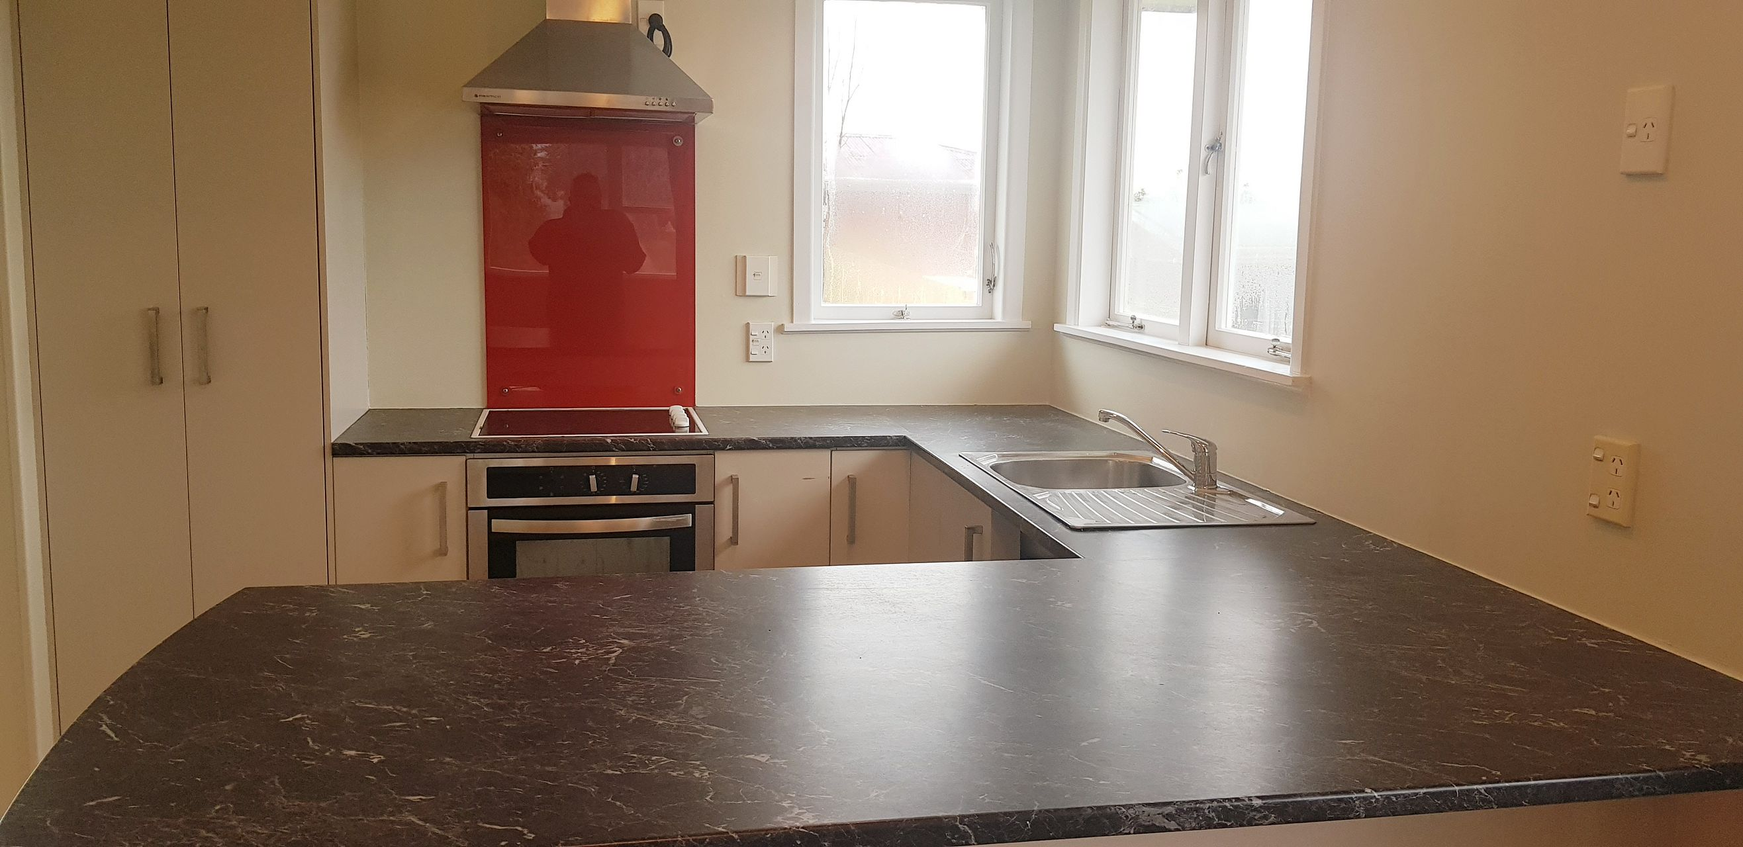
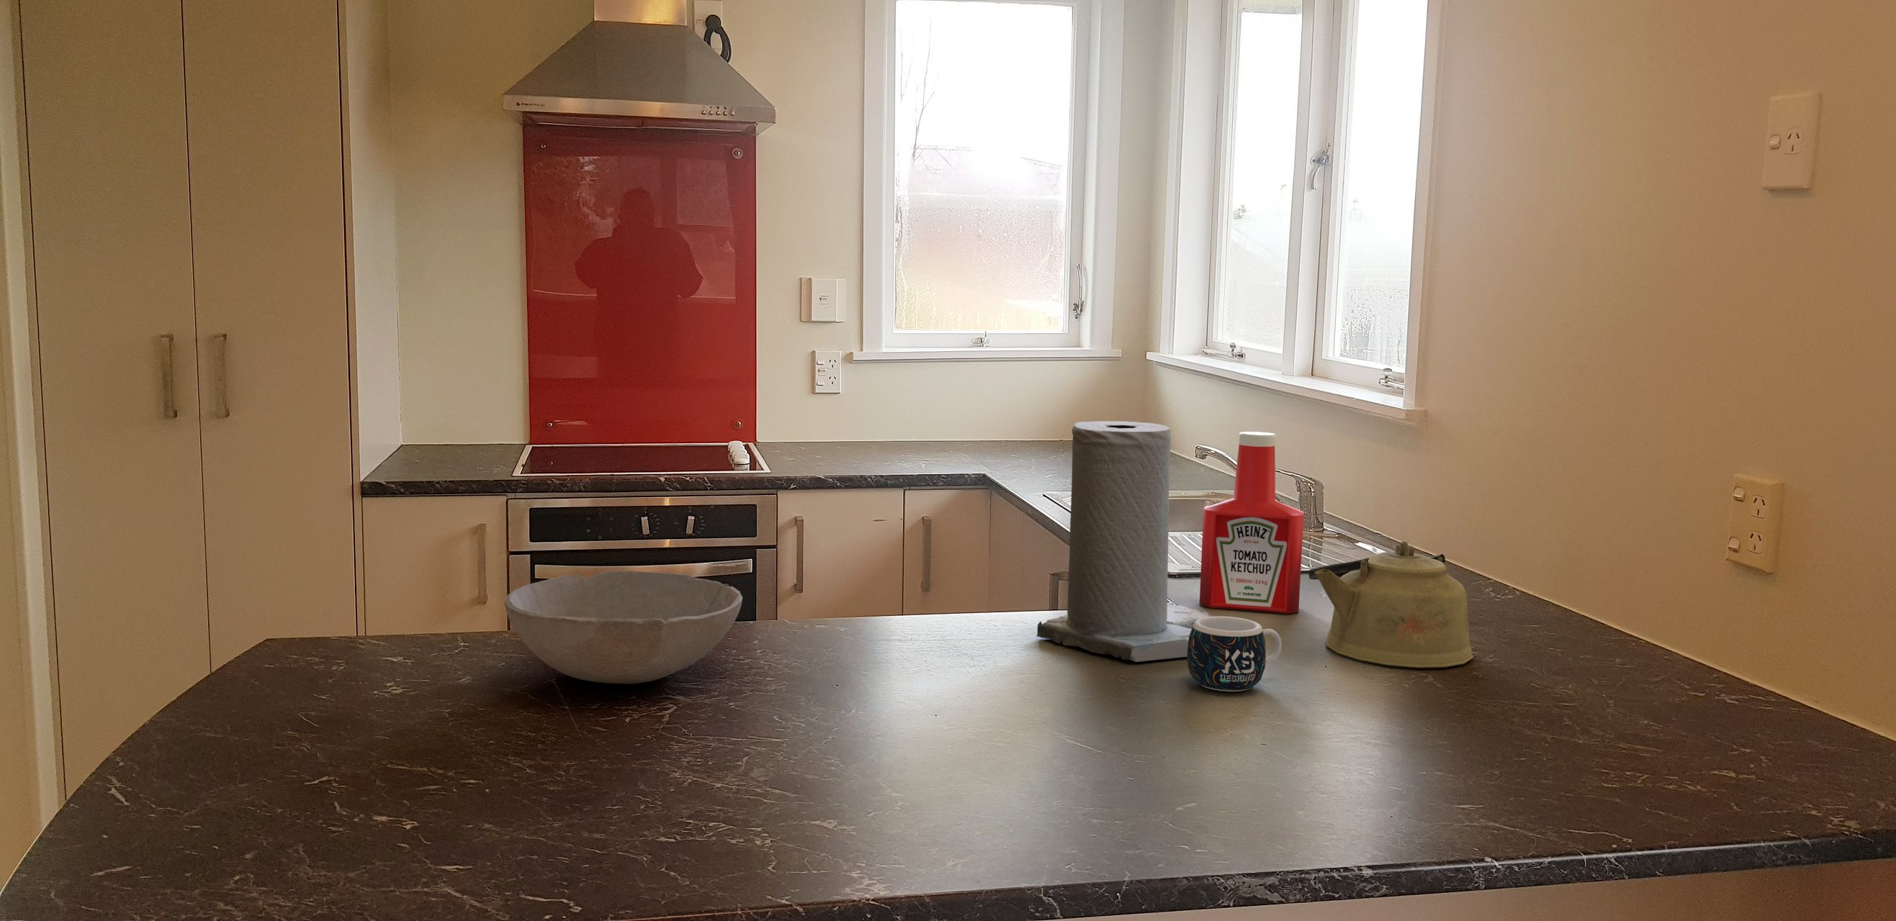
+ paper towel (1138, 533)
+ bowl (626, 633)
+ mug (1237, 653)
+ kettle (1387, 595)
+ soap bottle (1253, 520)
